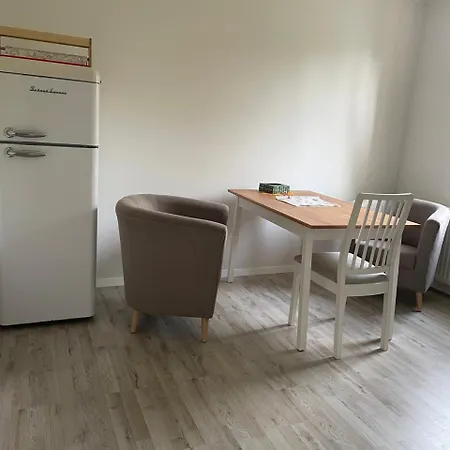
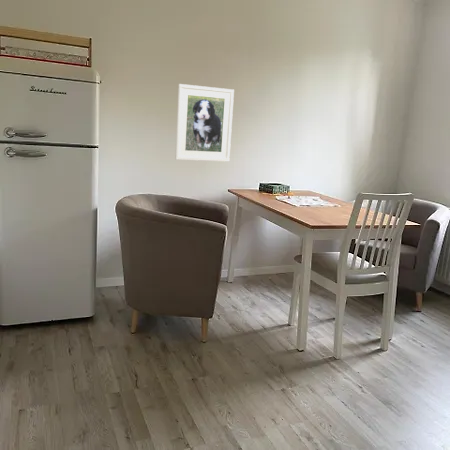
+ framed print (204, 124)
